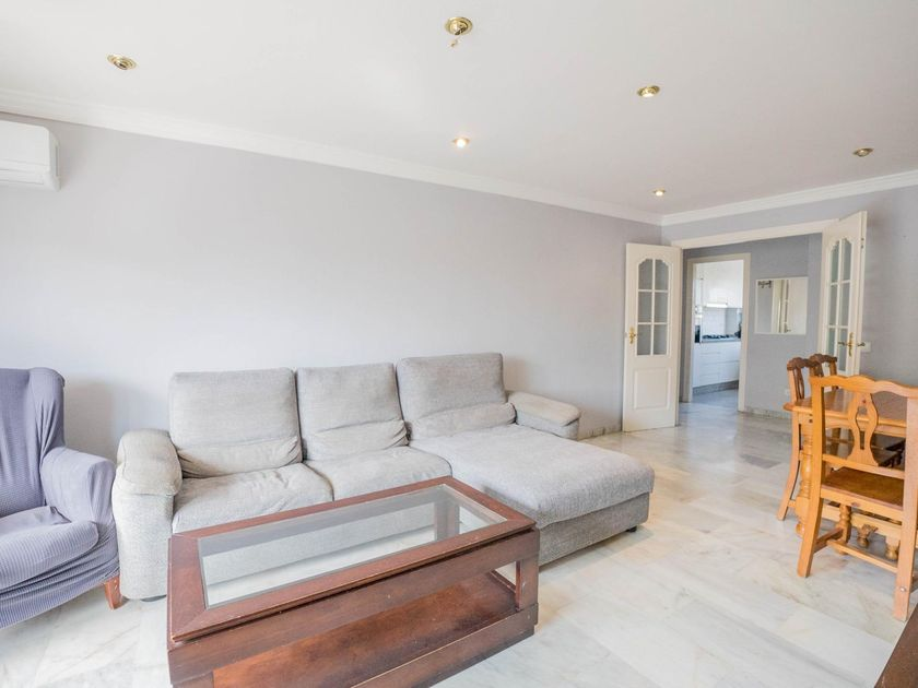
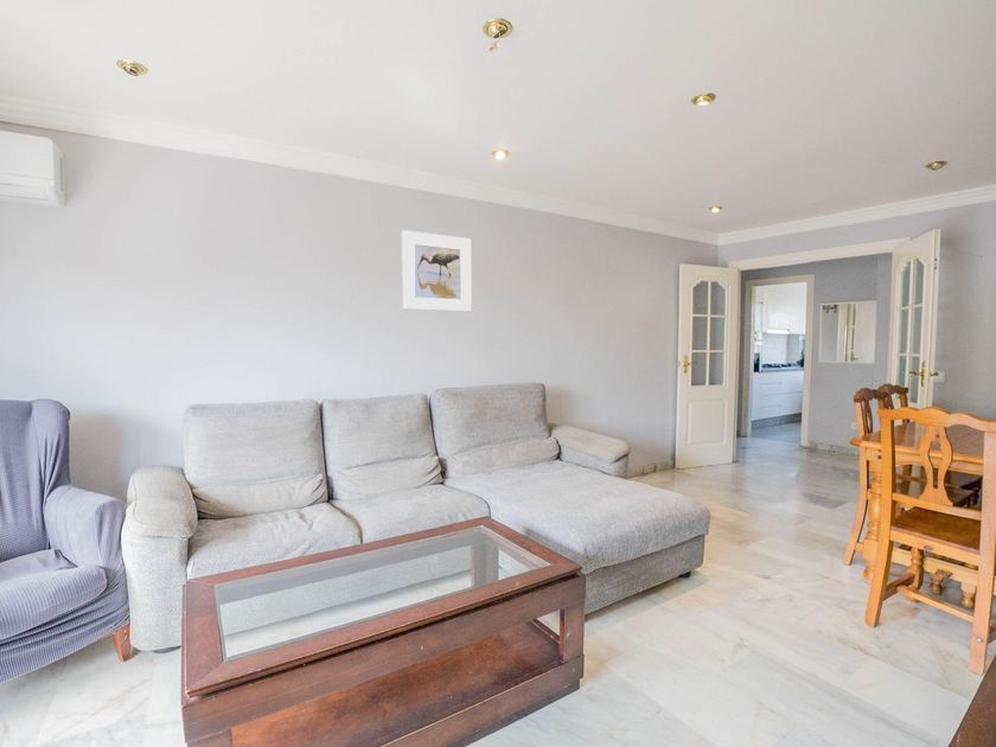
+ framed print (438, 273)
